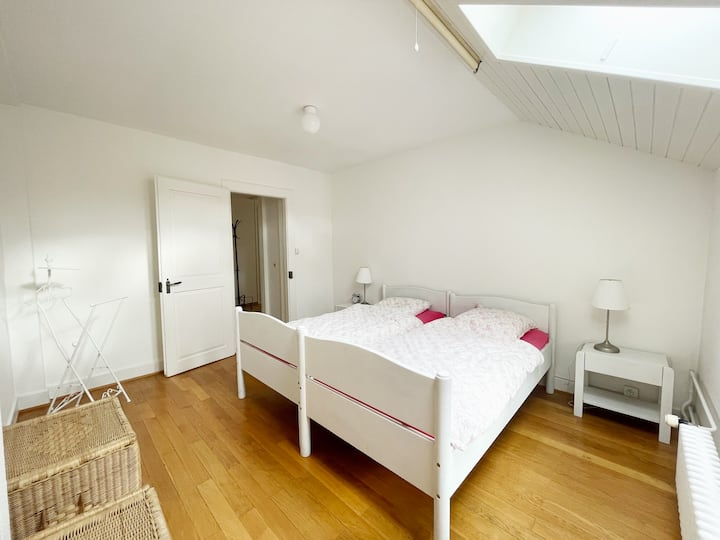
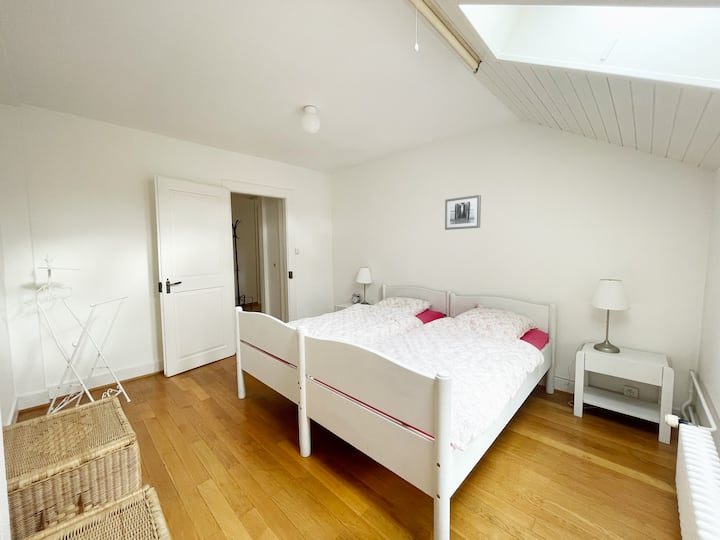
+ wall art (462, 213)
